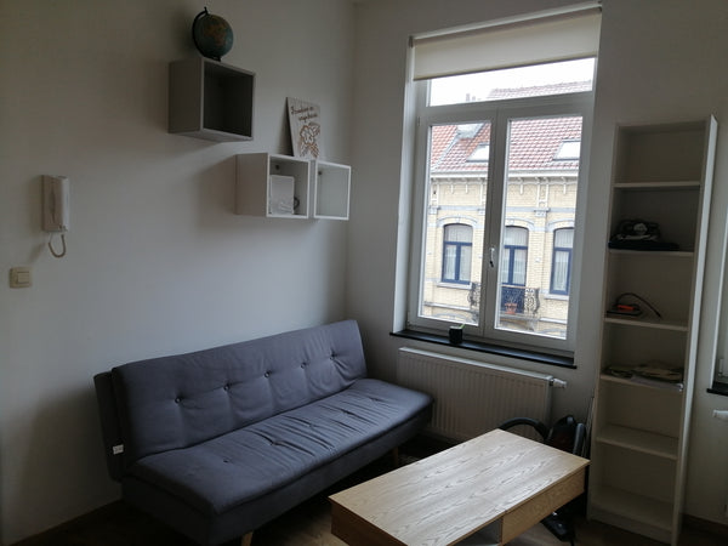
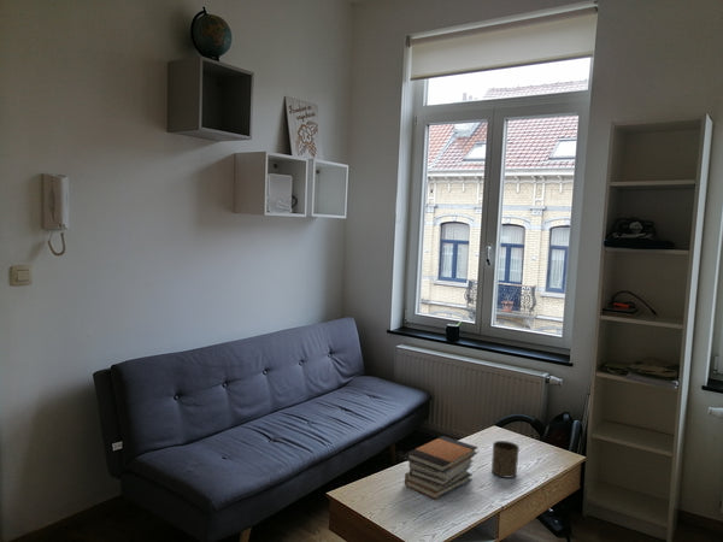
+ book stack (441, 465)
+ cup (505, 459)
